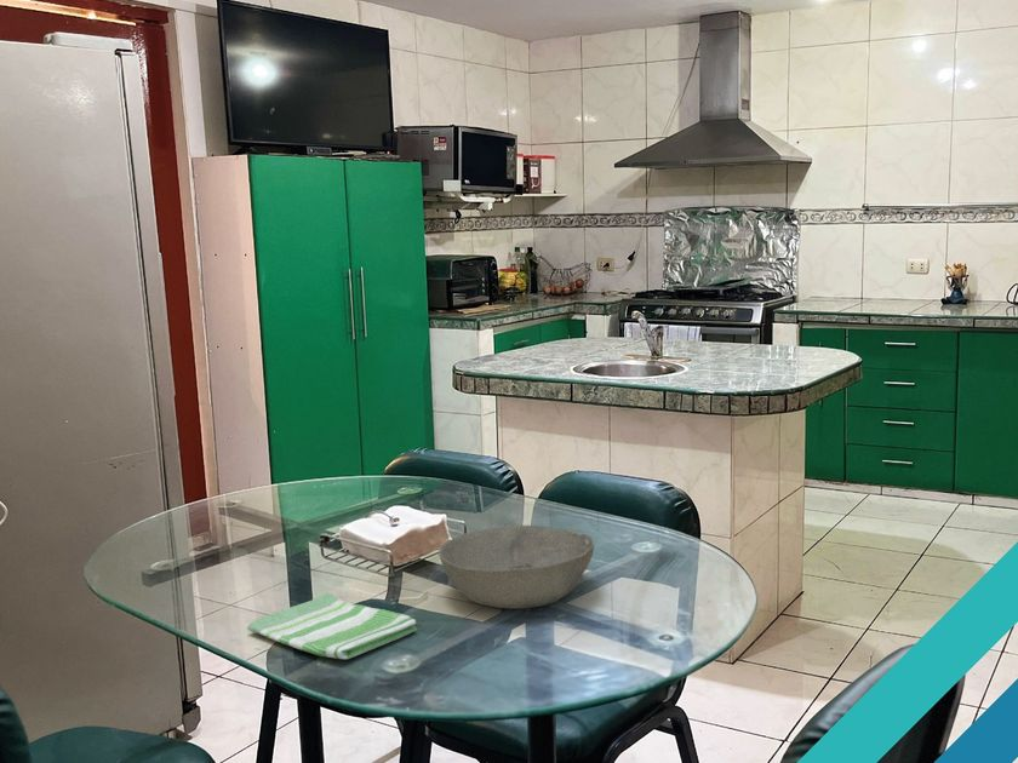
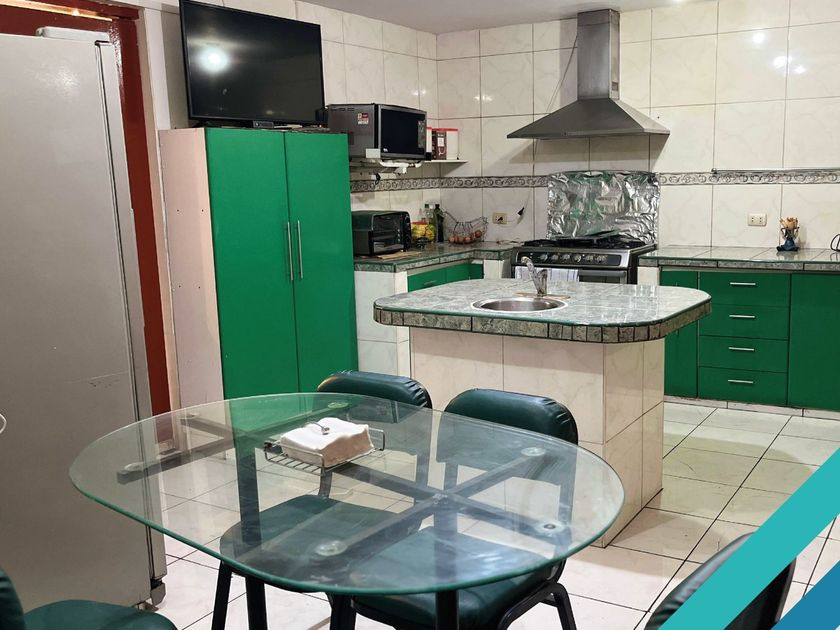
- dish towel (332, 624)
- bowl (516, 568)
